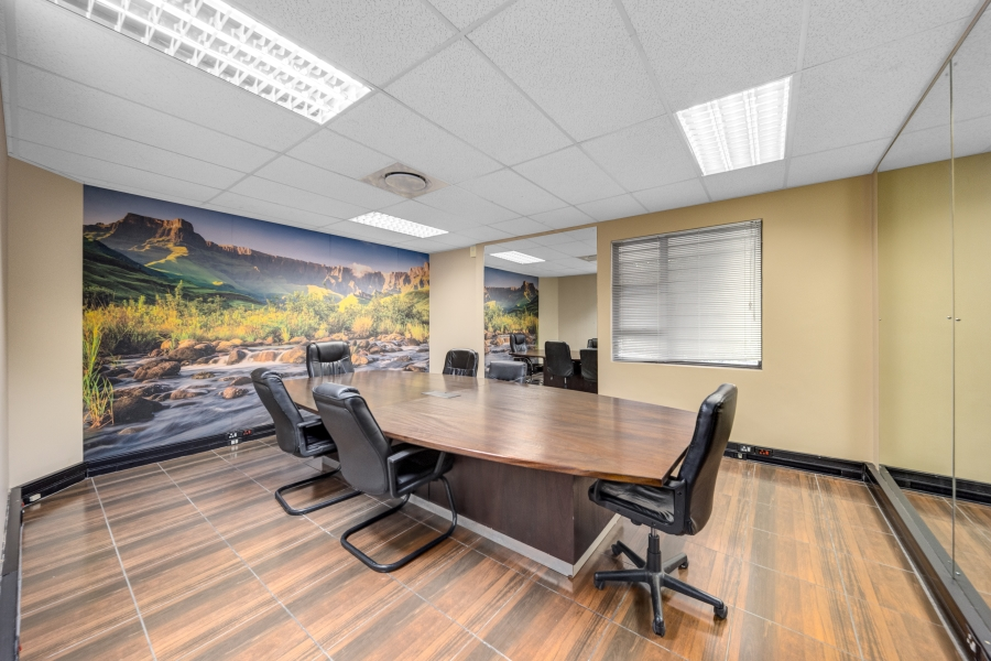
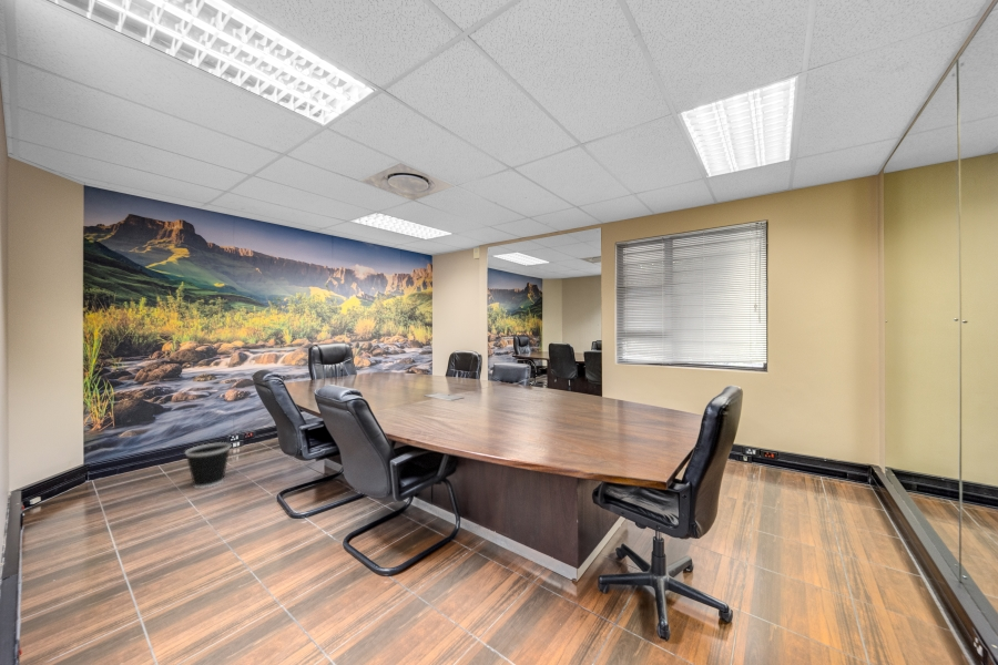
+ wastebasket (208, 466)
